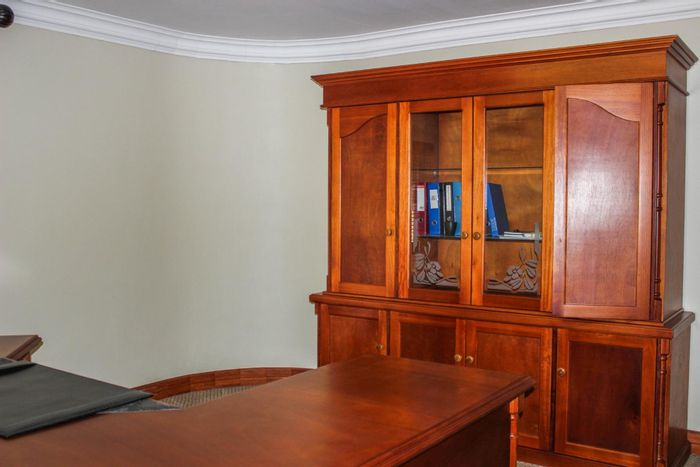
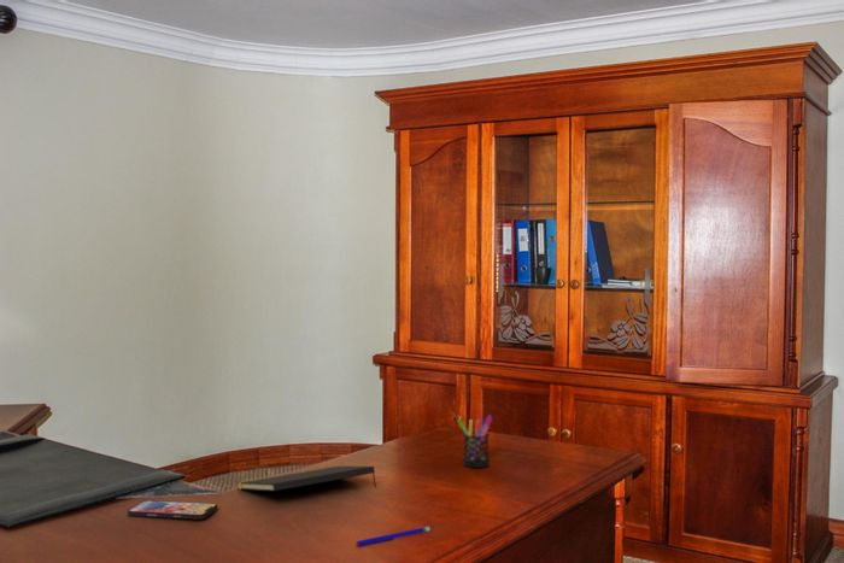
+ pen holder (473, 438)
+ notepad (305, 477)
+ smartphone (172, 509)
+ pen (394, 535)
